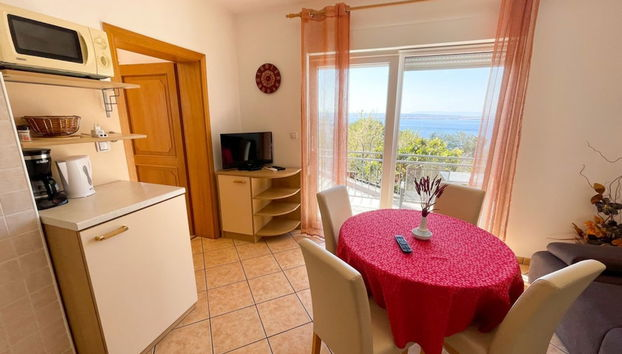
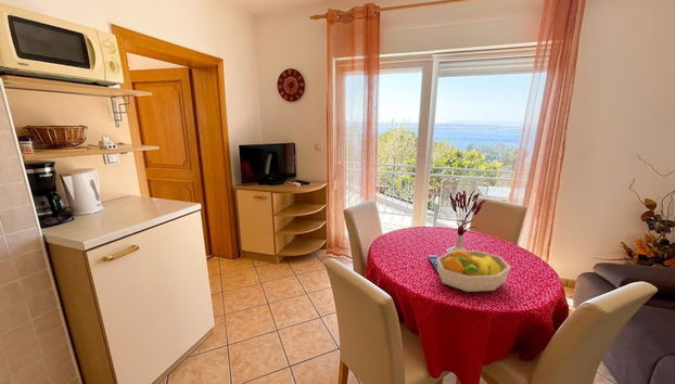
+ fruit bowl (471, 267)
